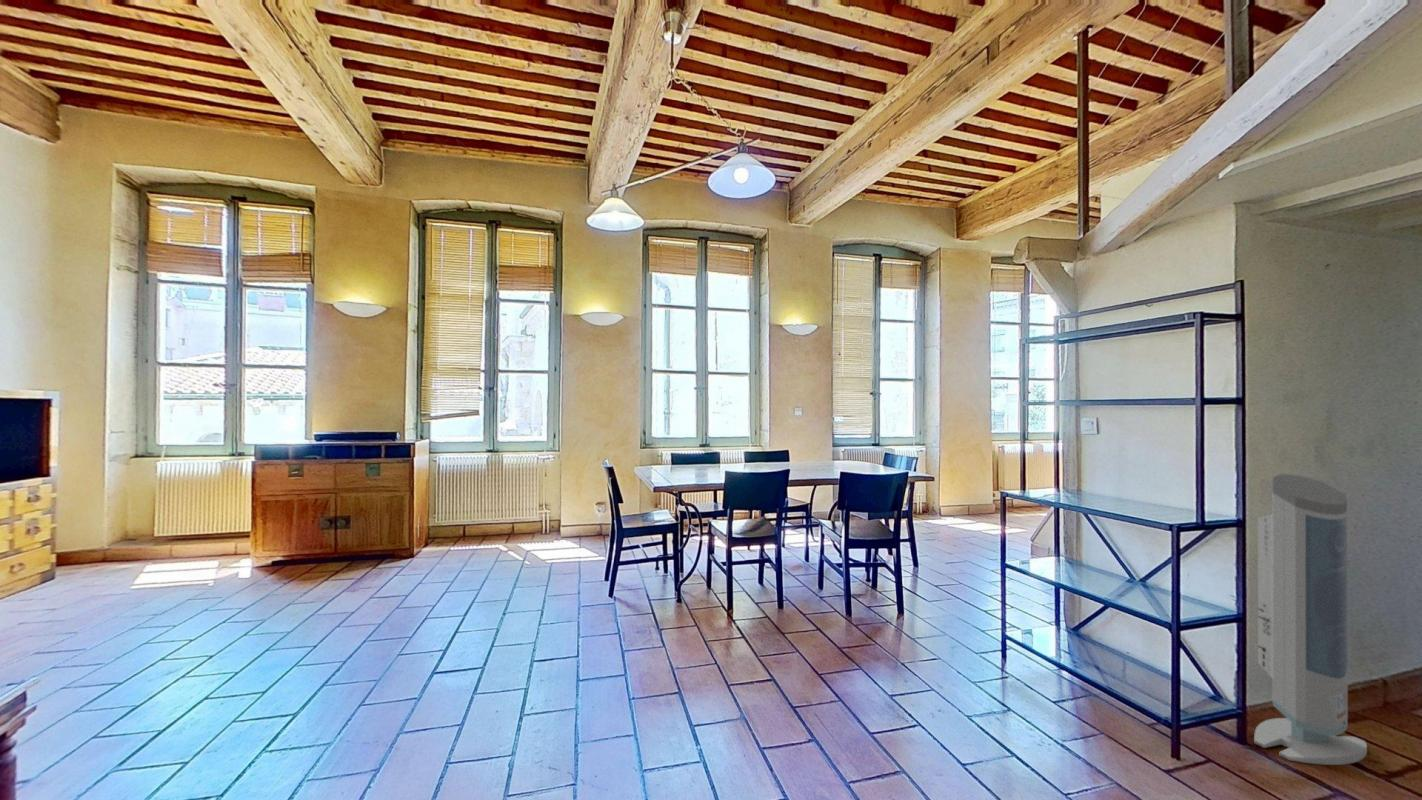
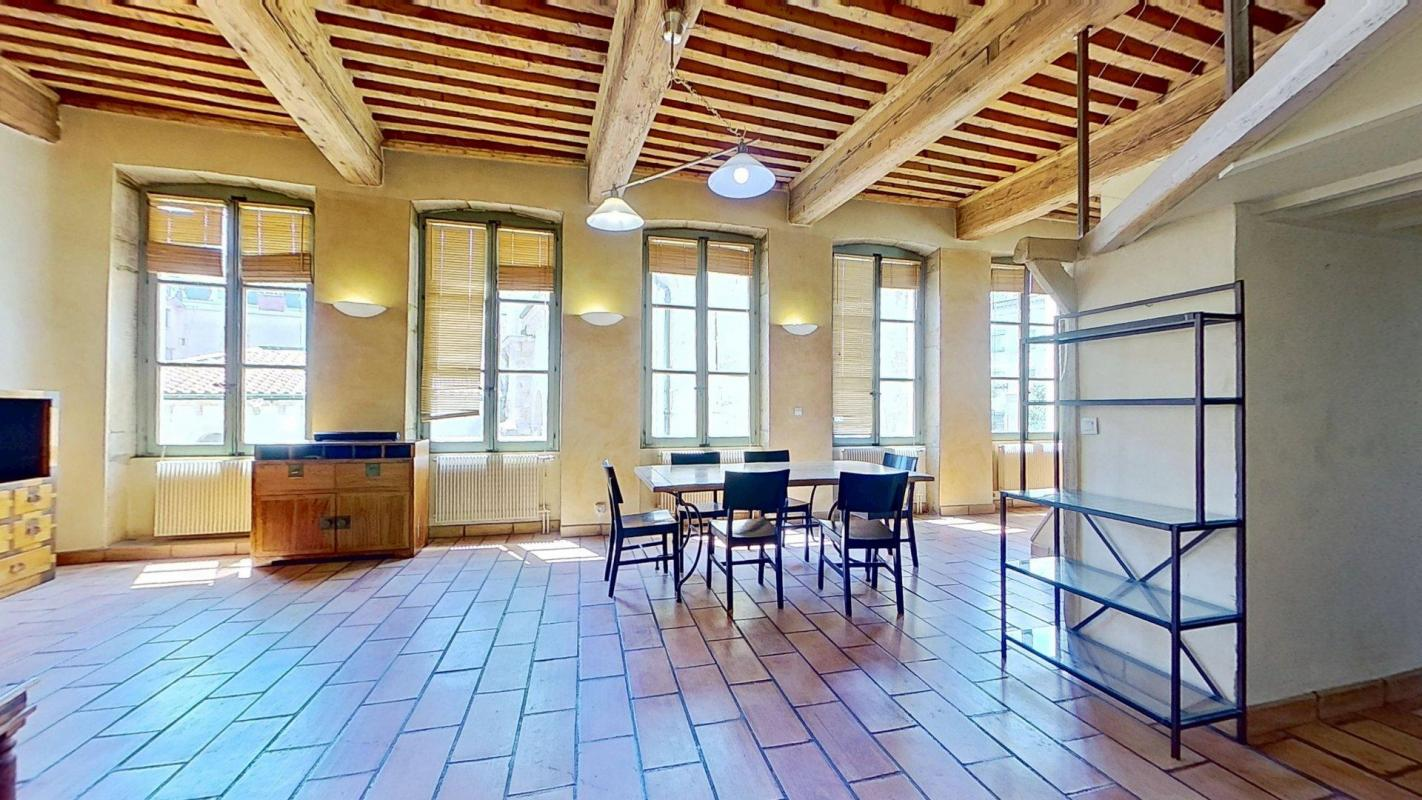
- air purifier (1308, 609)
